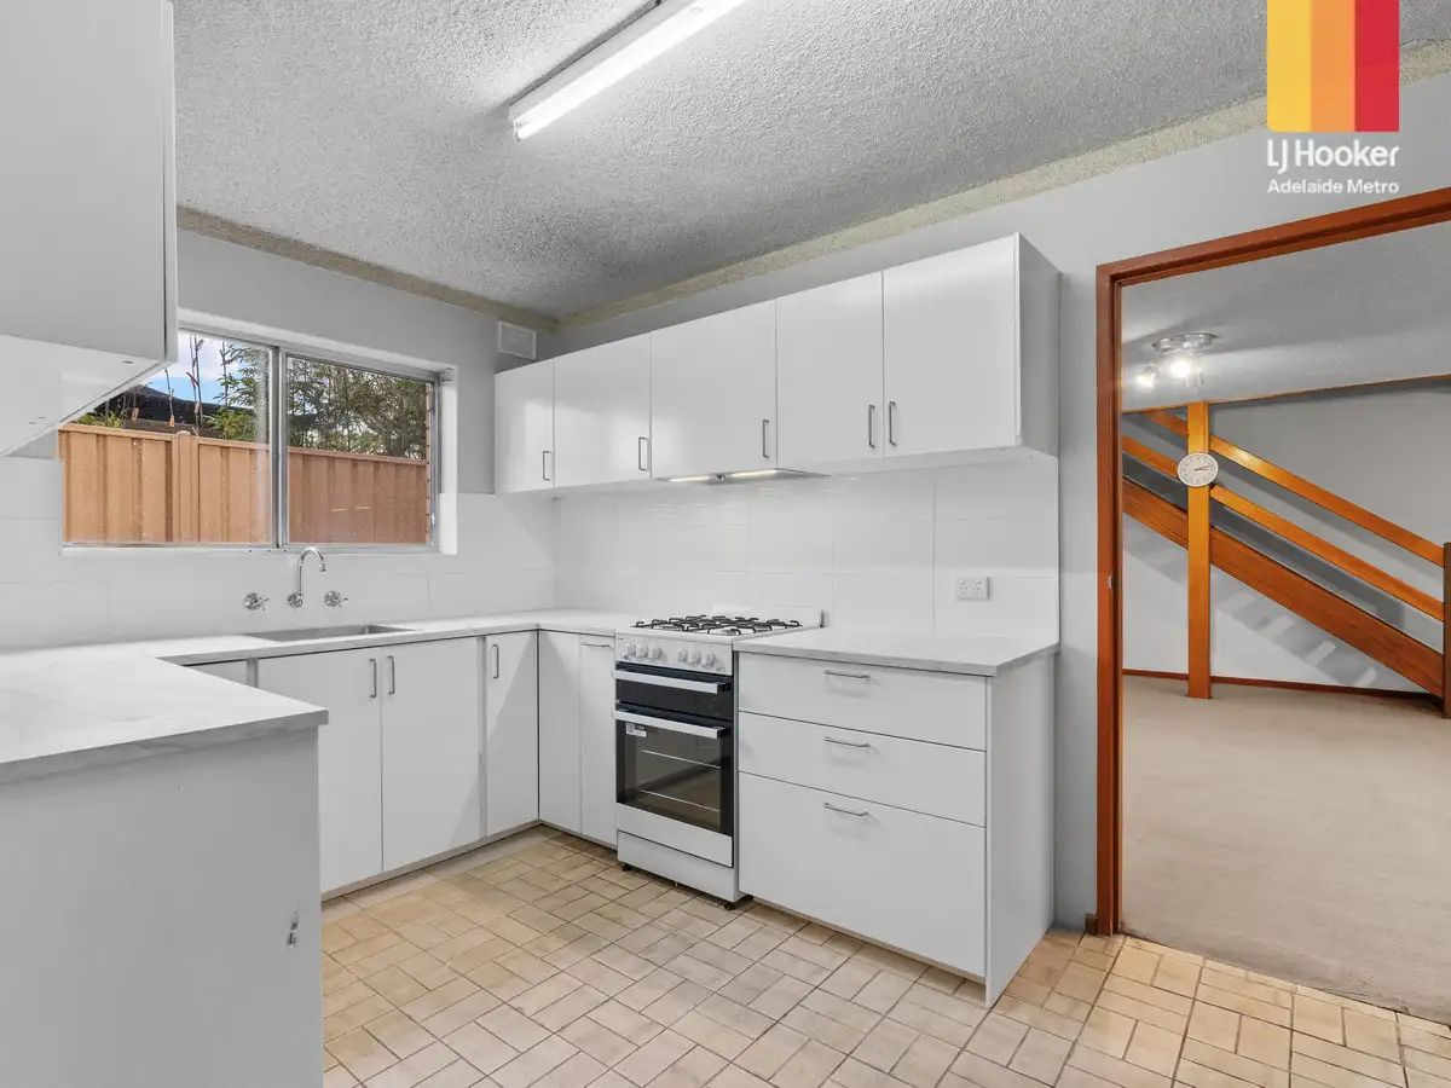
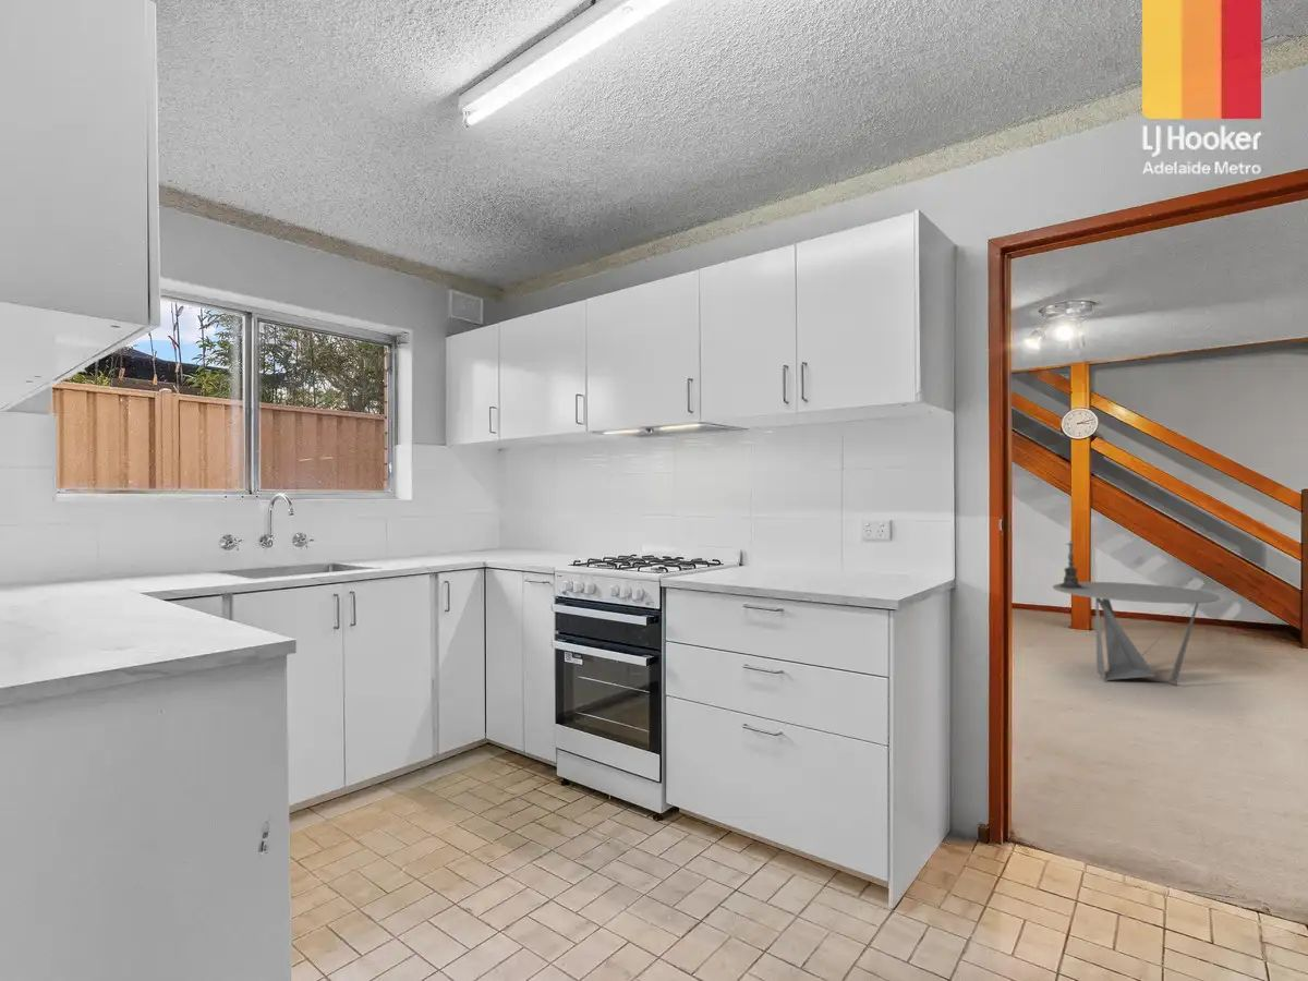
+ coffee table (1128, 638)
+ candle holder (1070, 561)
